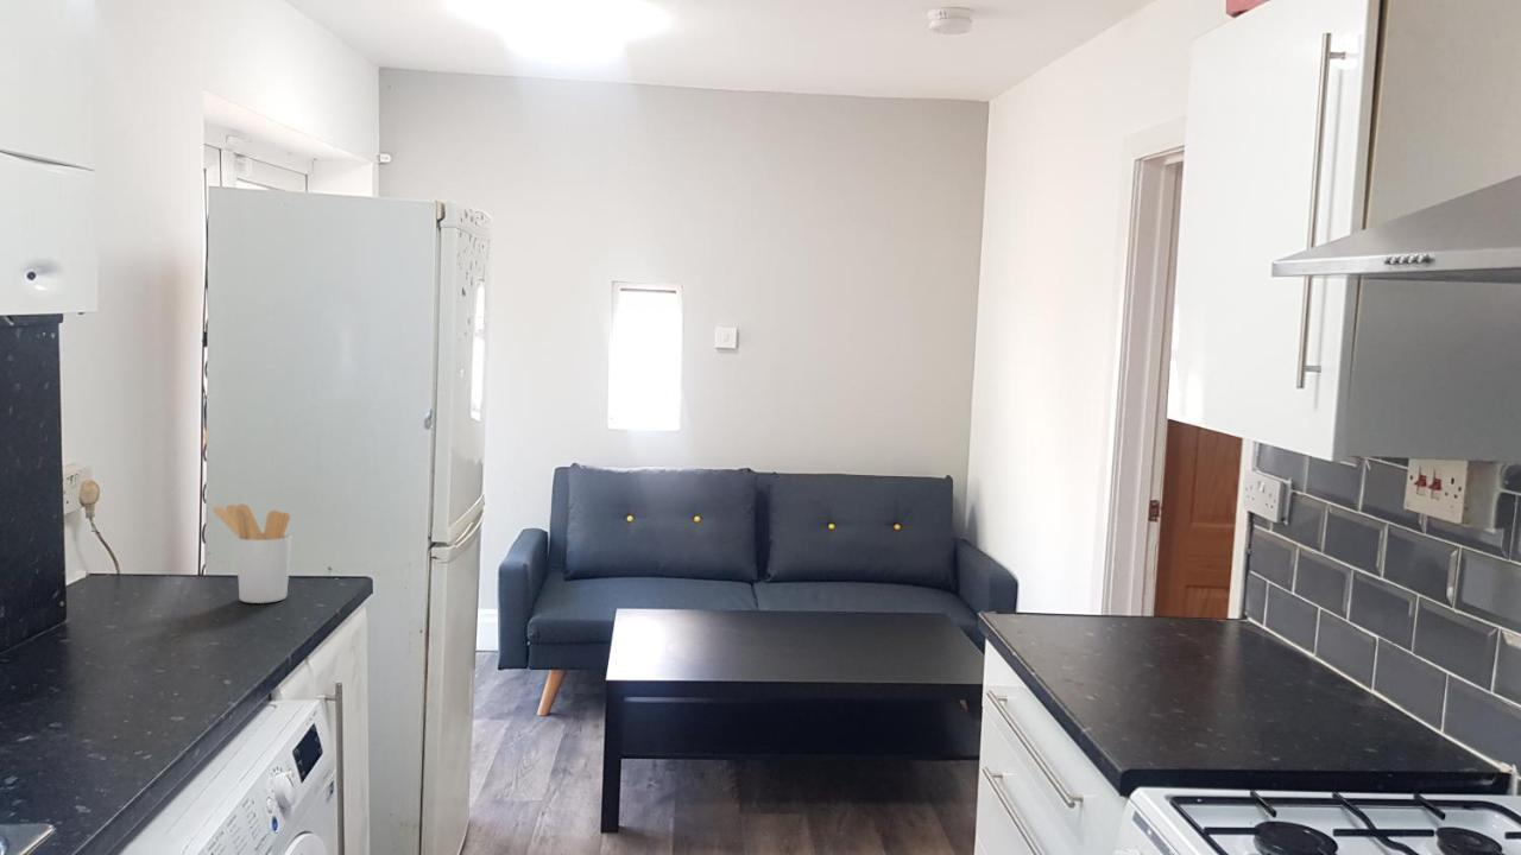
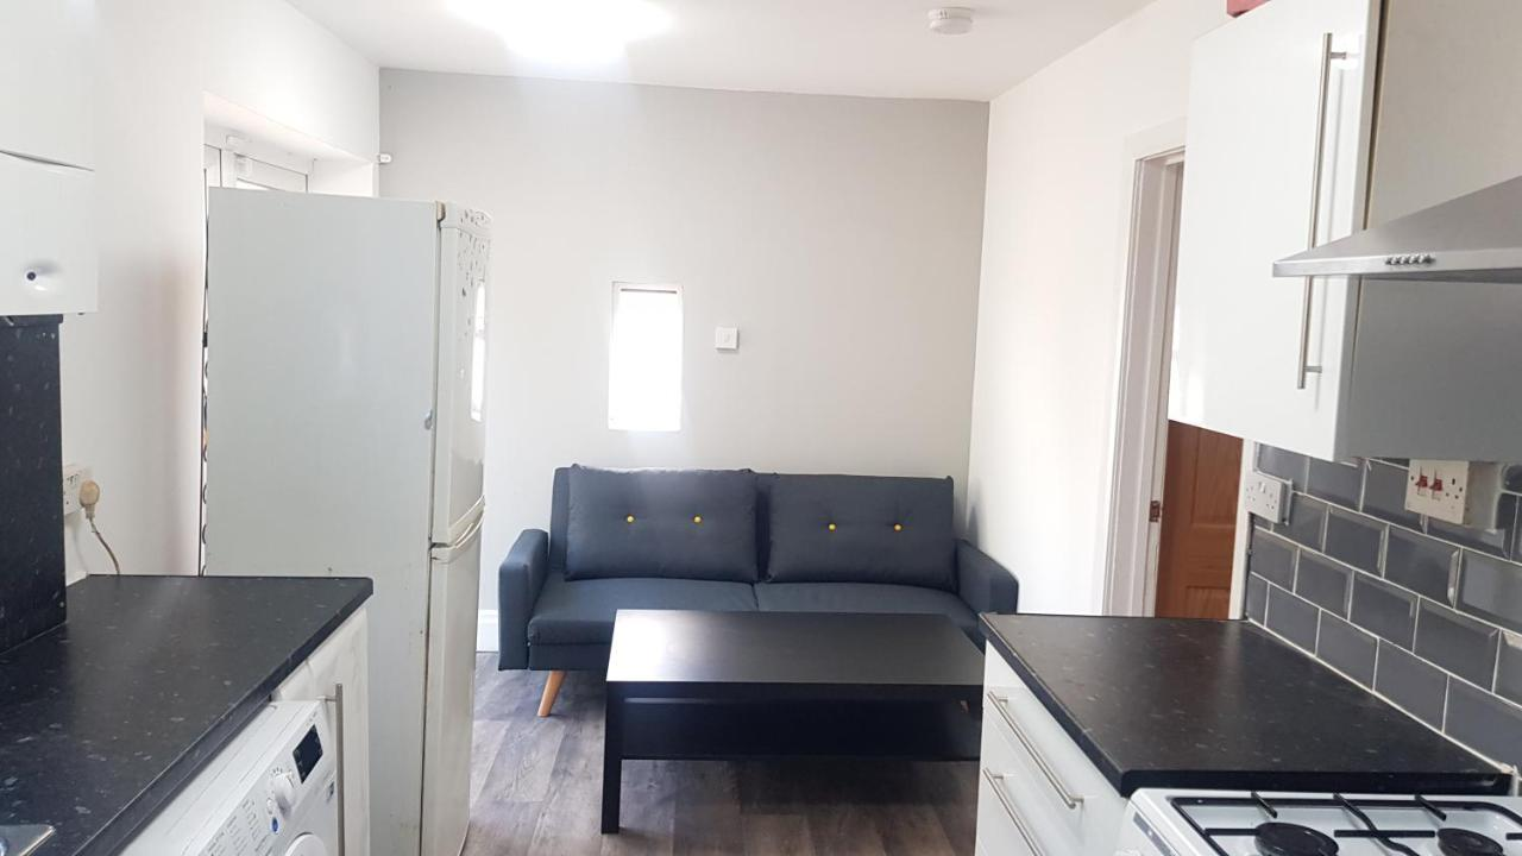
- utensil holder (253, 550)
